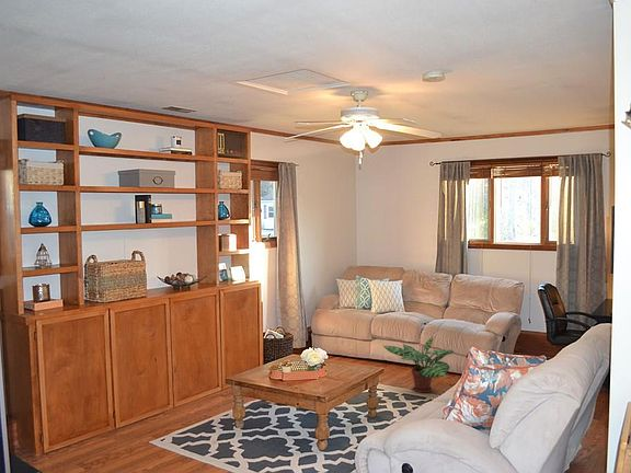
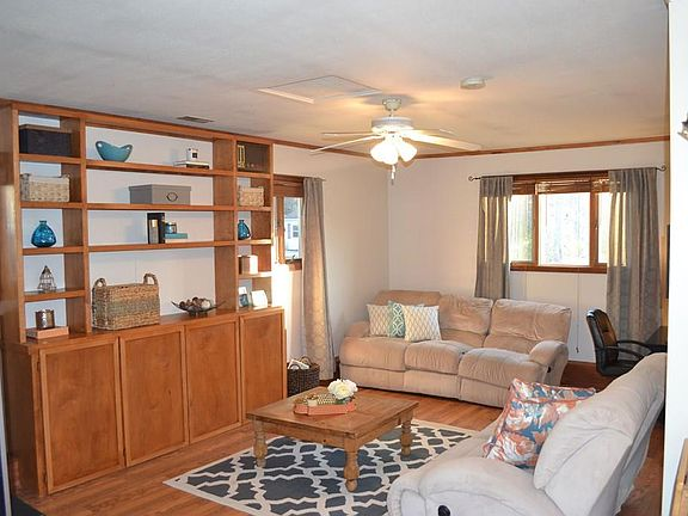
- potted plant (415, 362)
